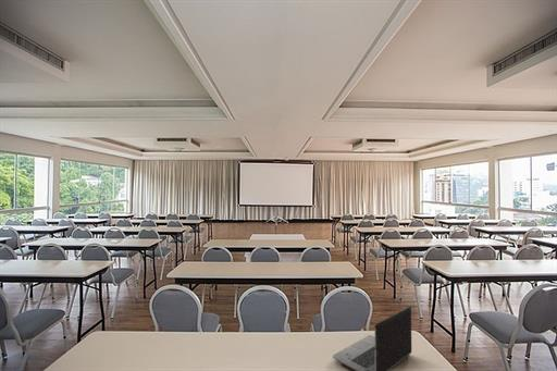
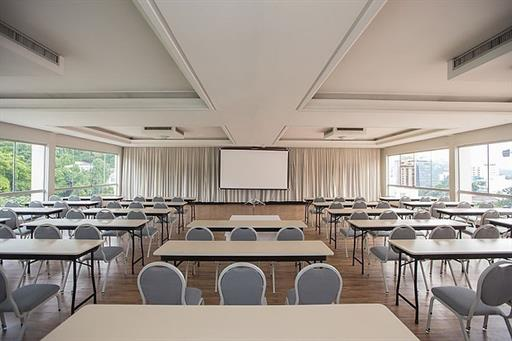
- laptop computer (374, 332)
